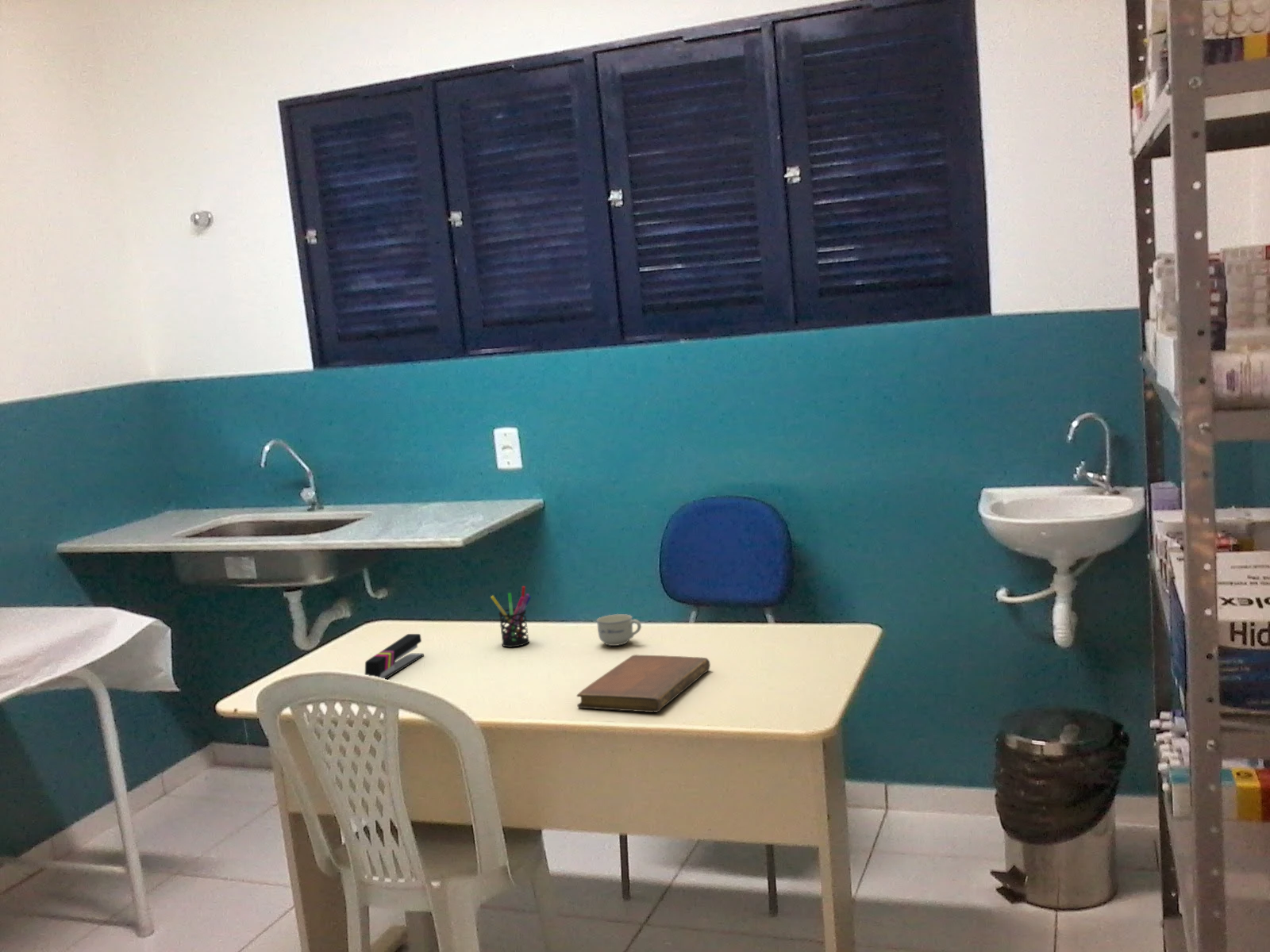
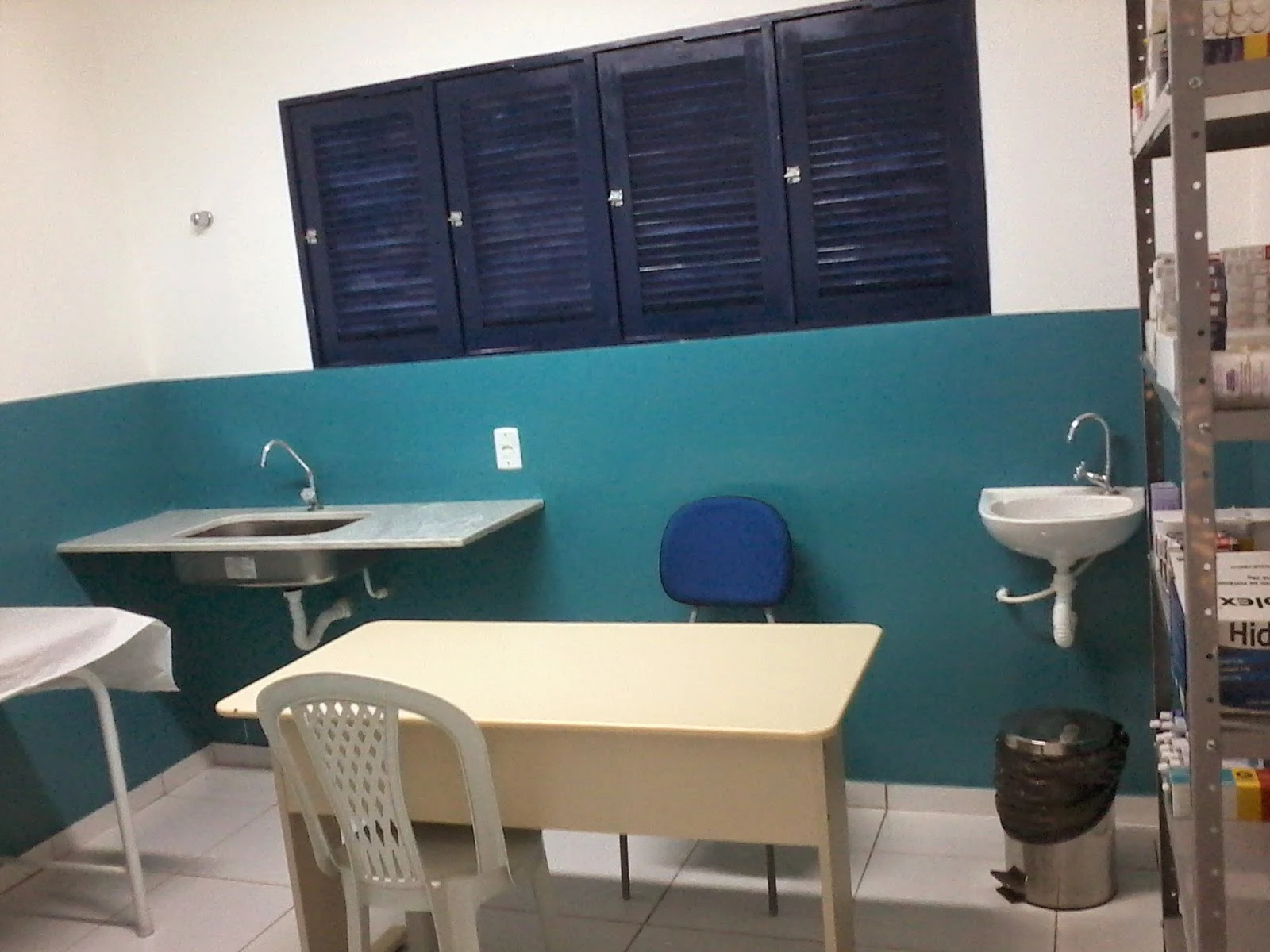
- stapler (394, 657)
- pen holder (514, 615)
- cup (619, 631)
- notebook (645, 681)
